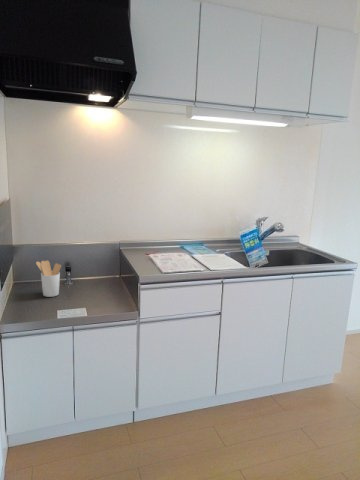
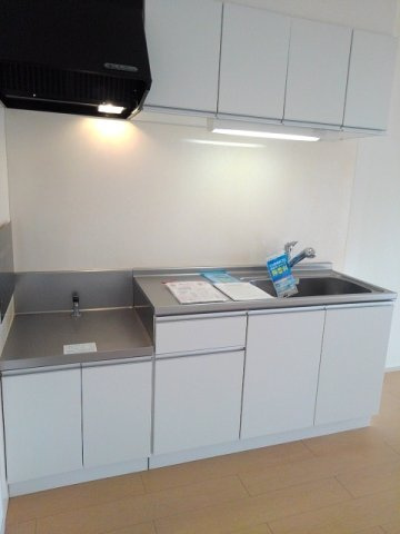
- utensil holder (48, 277)
